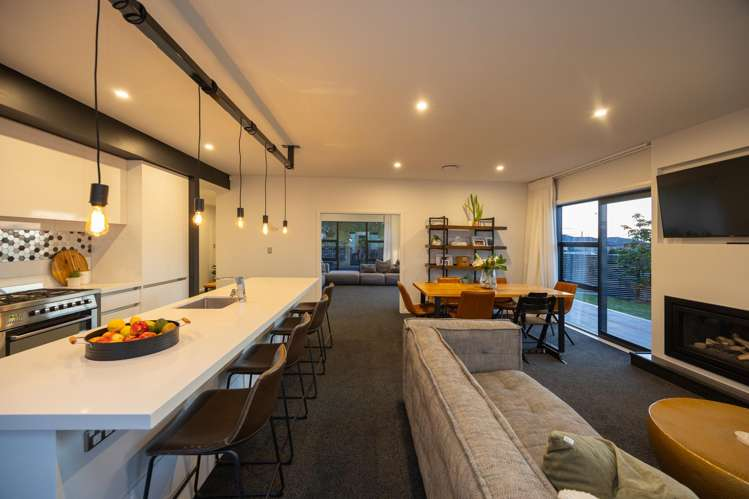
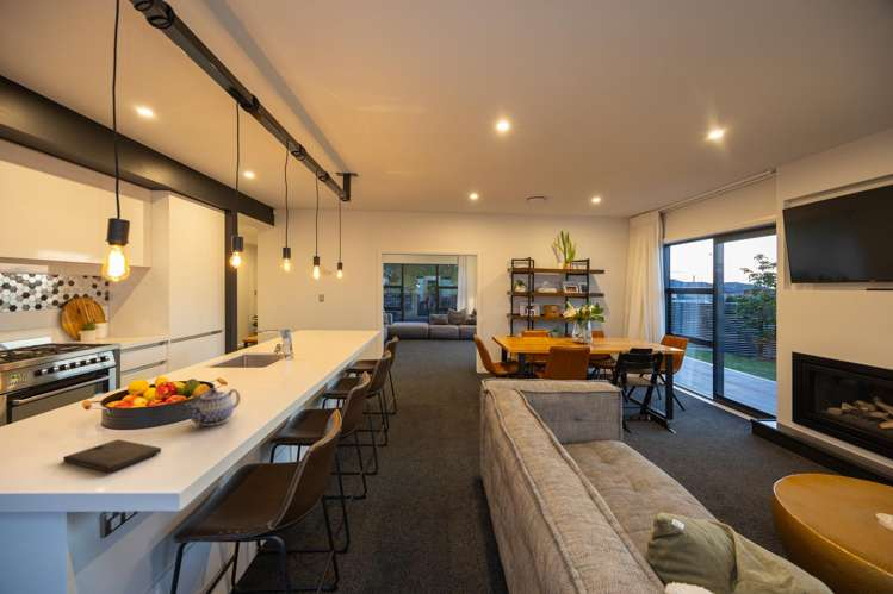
+ cutting board (113, 454)
+ teapot (213, 405)
